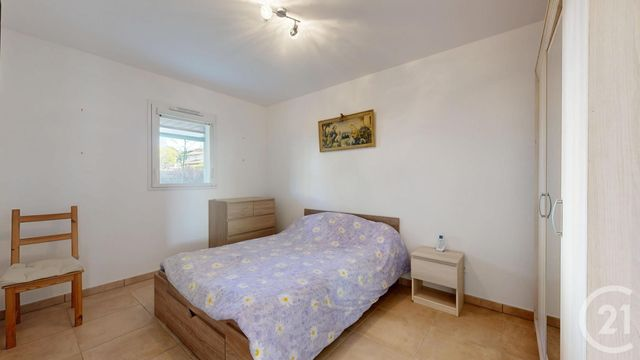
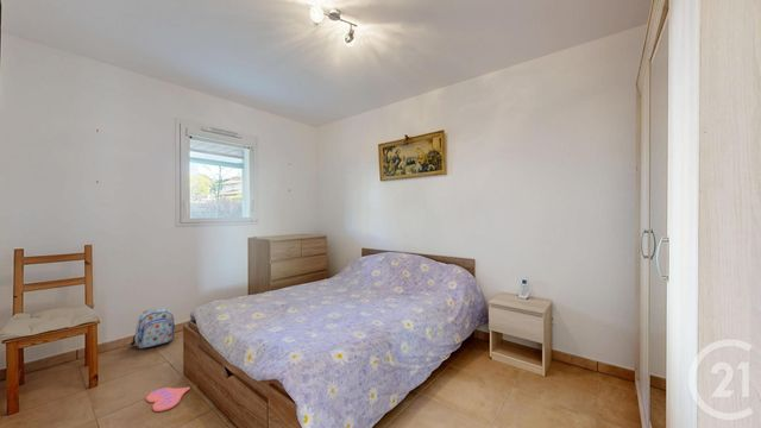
+ slippers (170, 395)
+ backpack (155, 327)
